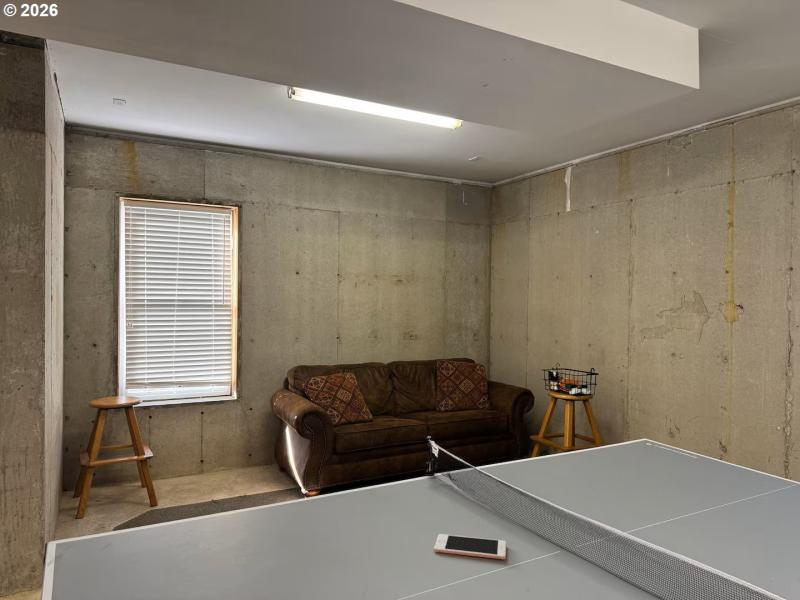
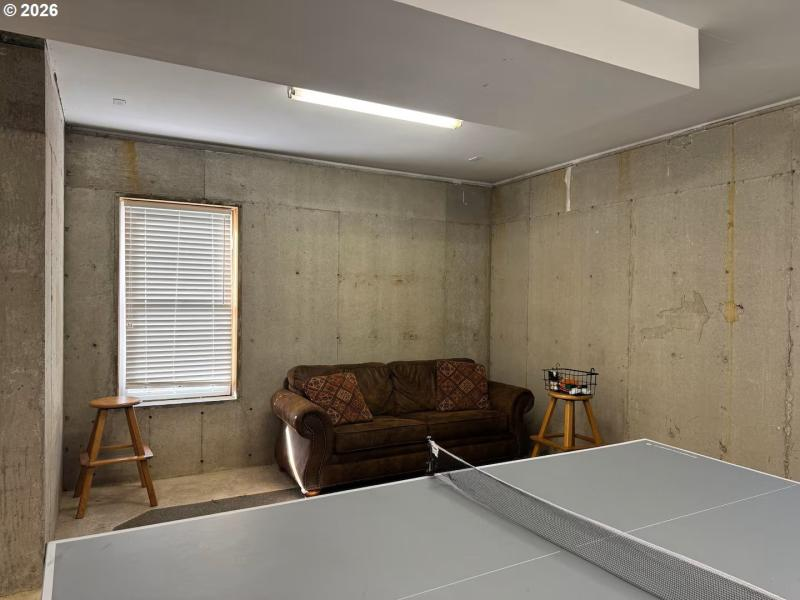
- cell phone (470, 546)
